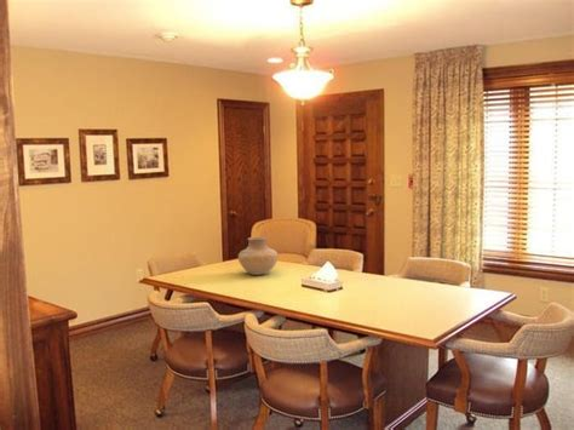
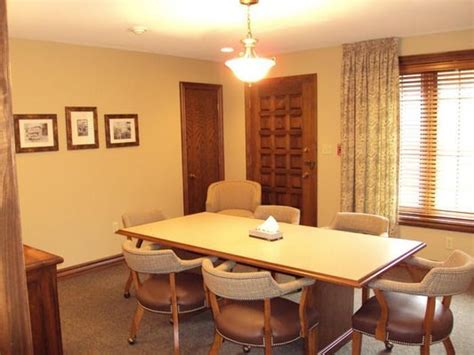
- vase (258, 256)
